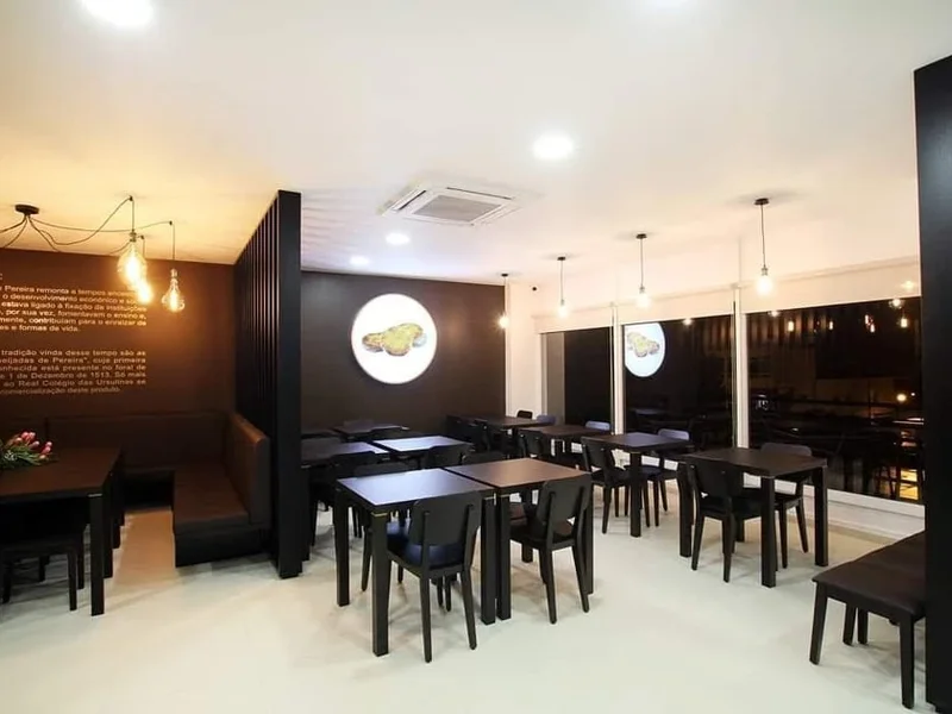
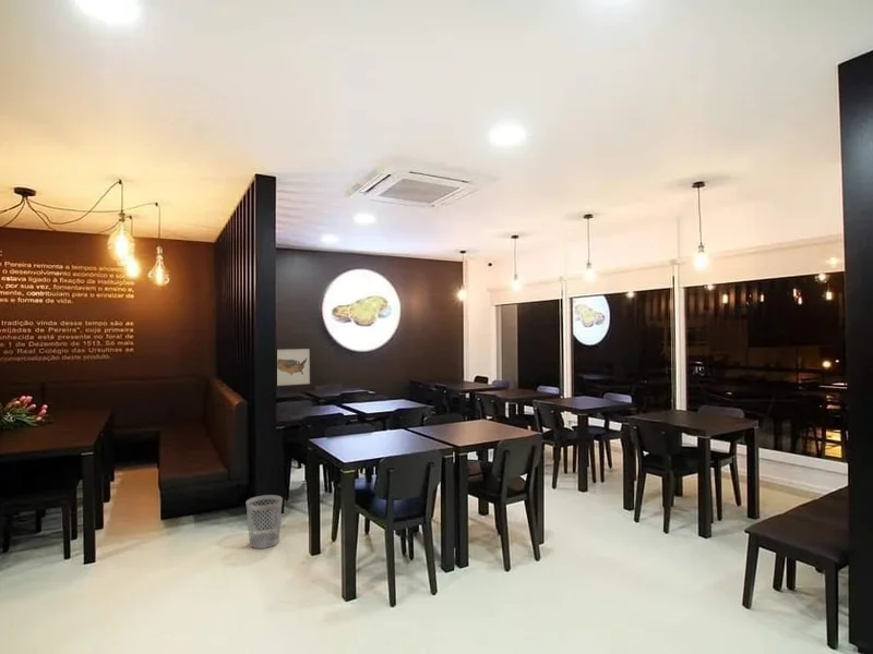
+ wastebasket (264, 521)
+ wall art (291, 366)
